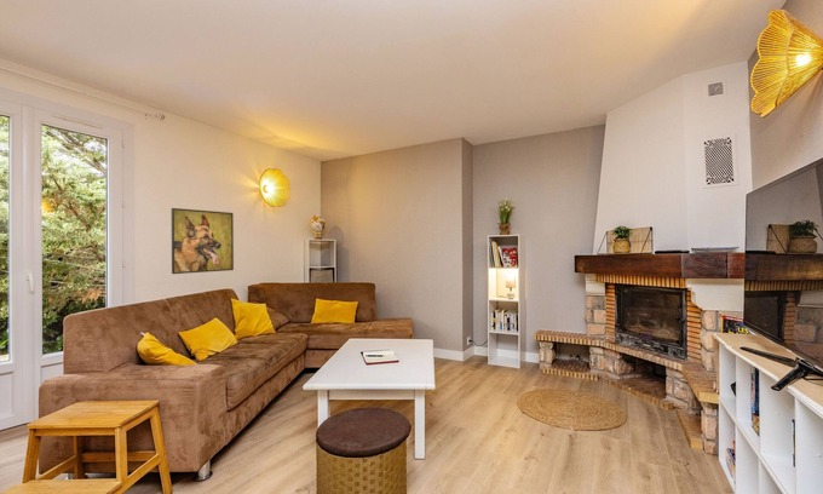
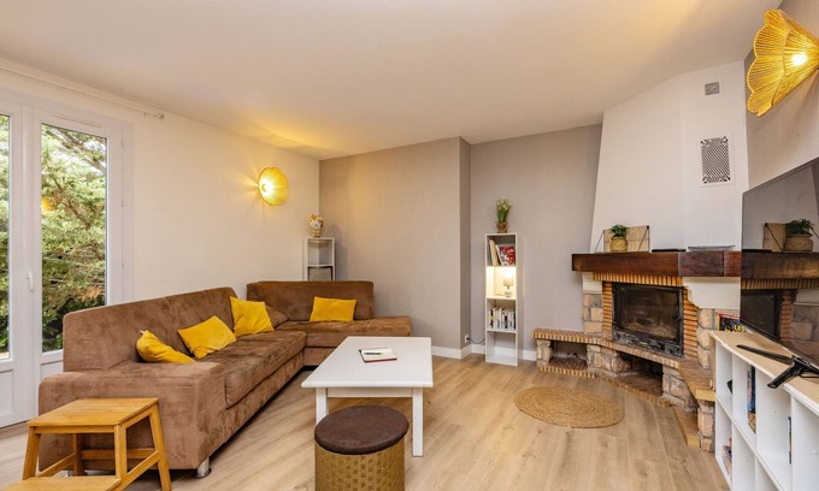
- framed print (205, 241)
